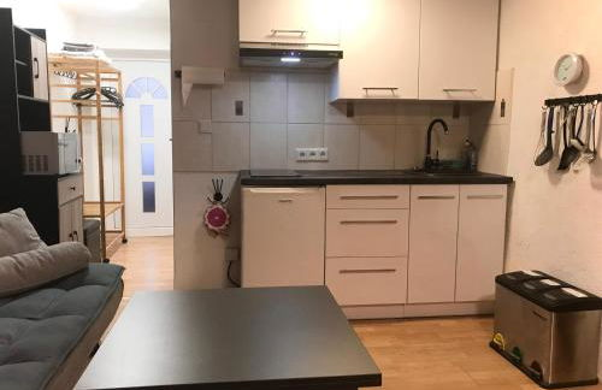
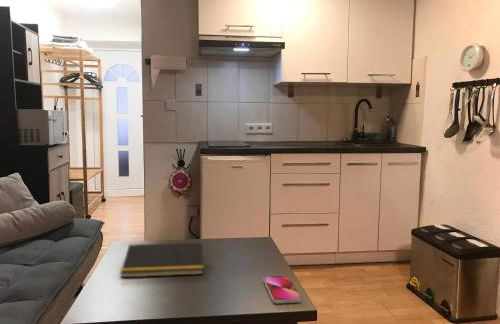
+ smartphone (281, 288)
+ notepad (164, 258)
